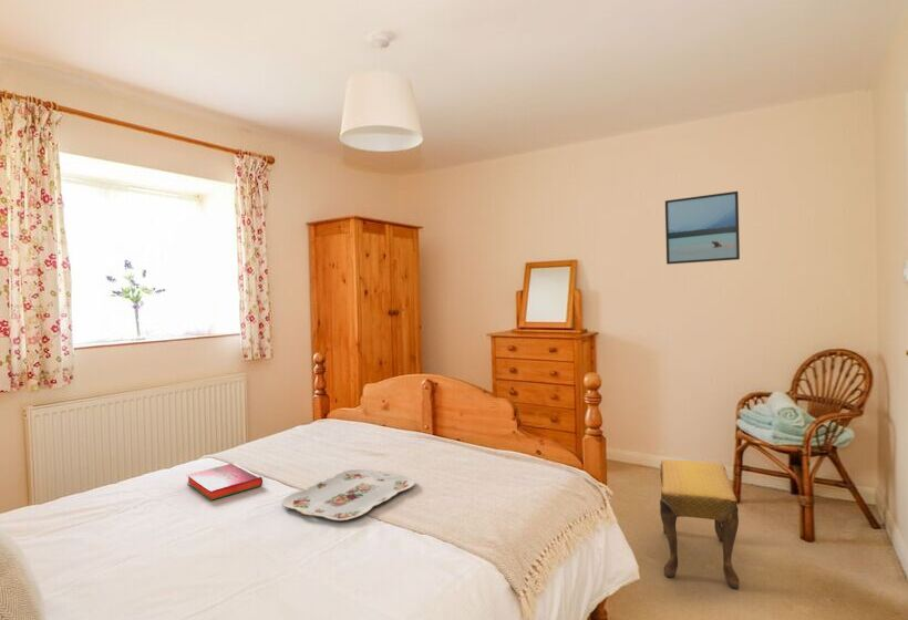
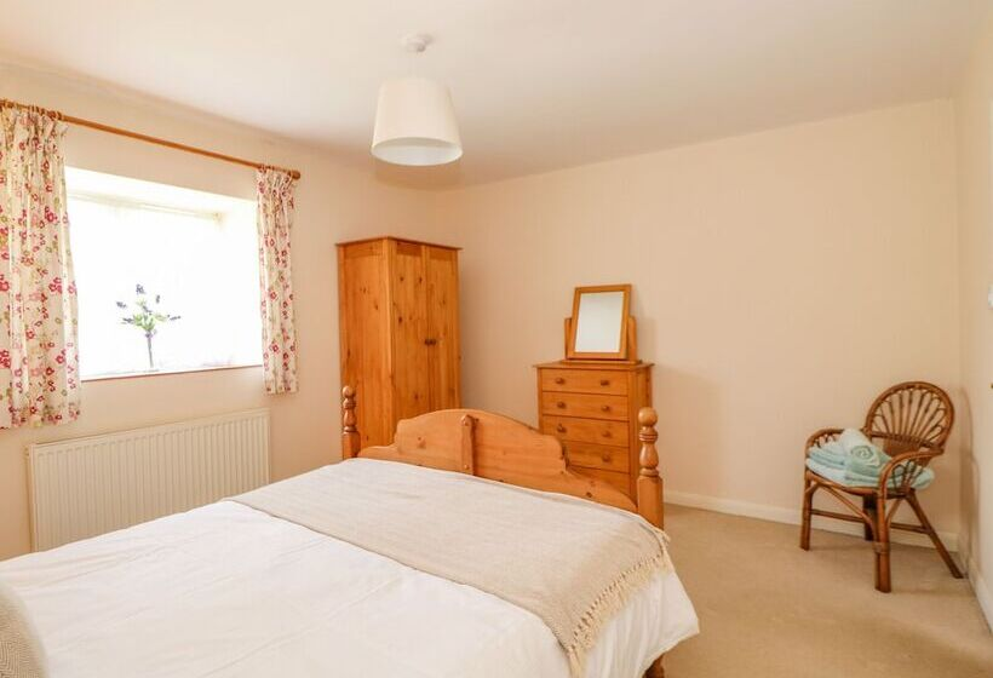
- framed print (701, 228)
- serving tray (351, 493)
- hardback book (224, 479)
- footstool (695, 514)
